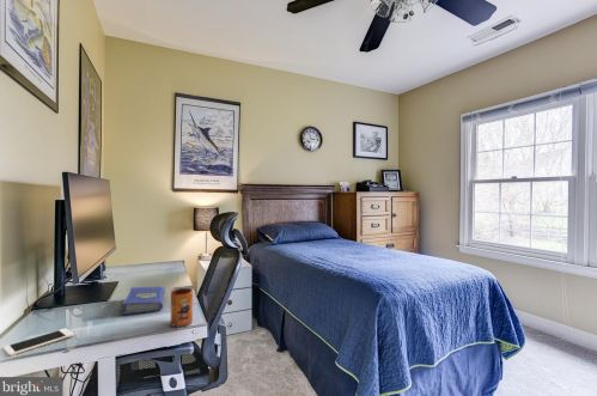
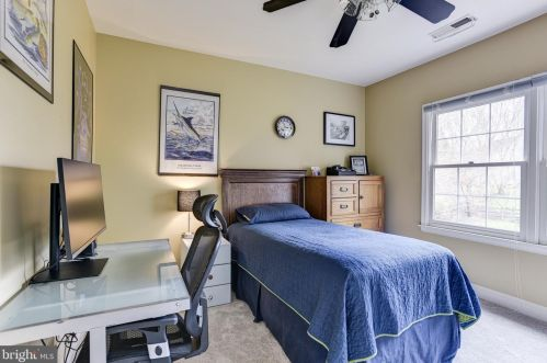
- mug (181, 305)
- cell phone (39, 340)
- hardcover book (145, 298)
